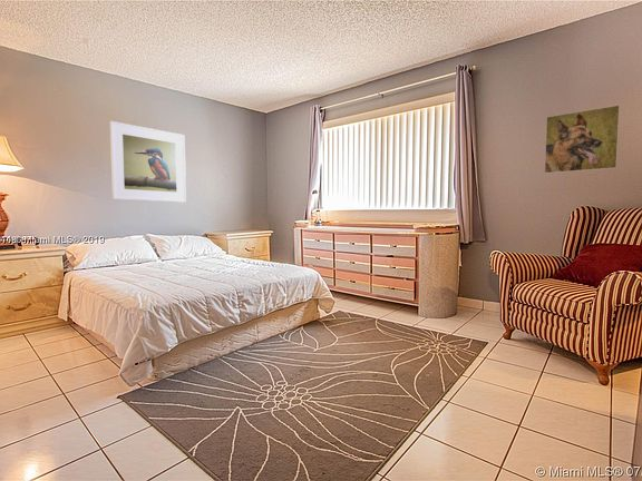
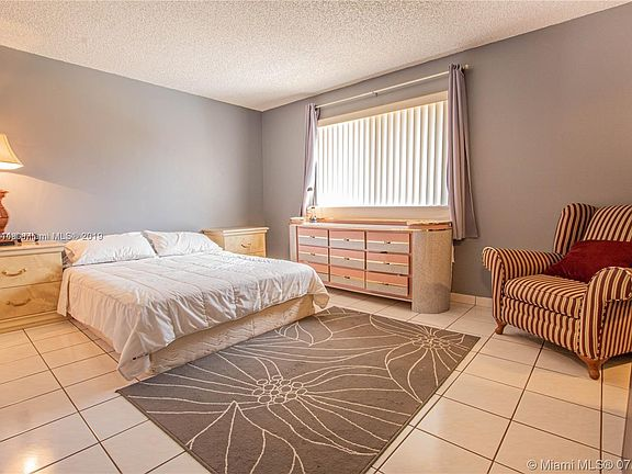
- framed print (150, 165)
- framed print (580, 141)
